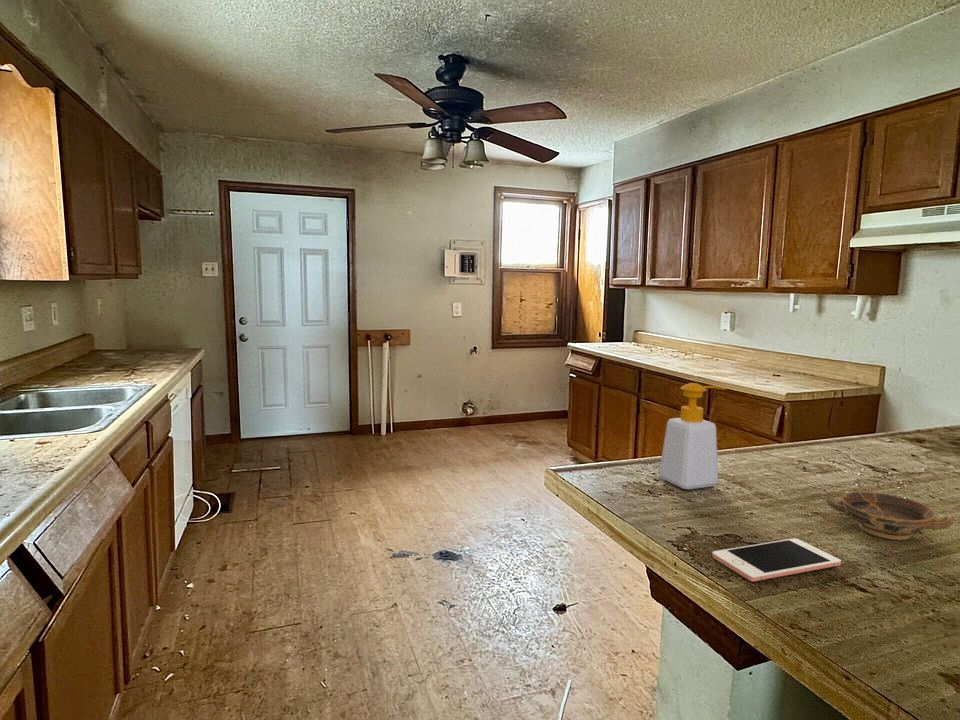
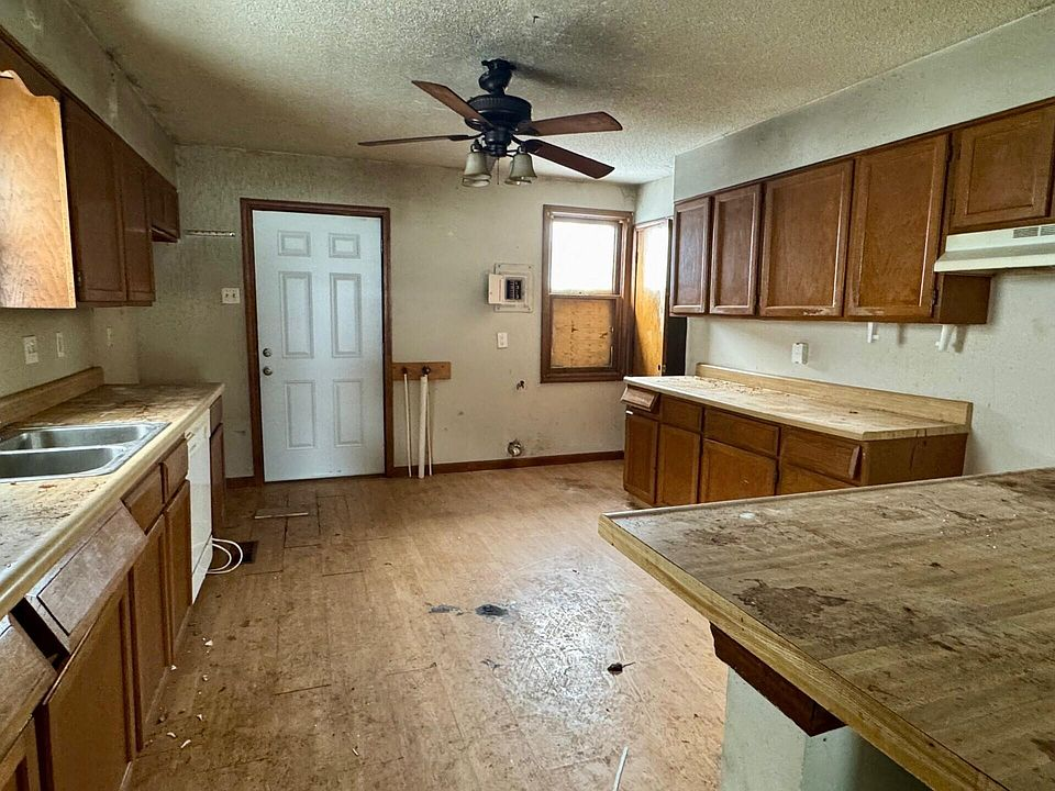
- bowl (885, 518)
- cell phone (775, 558)
- soap bottle (698, 432)
